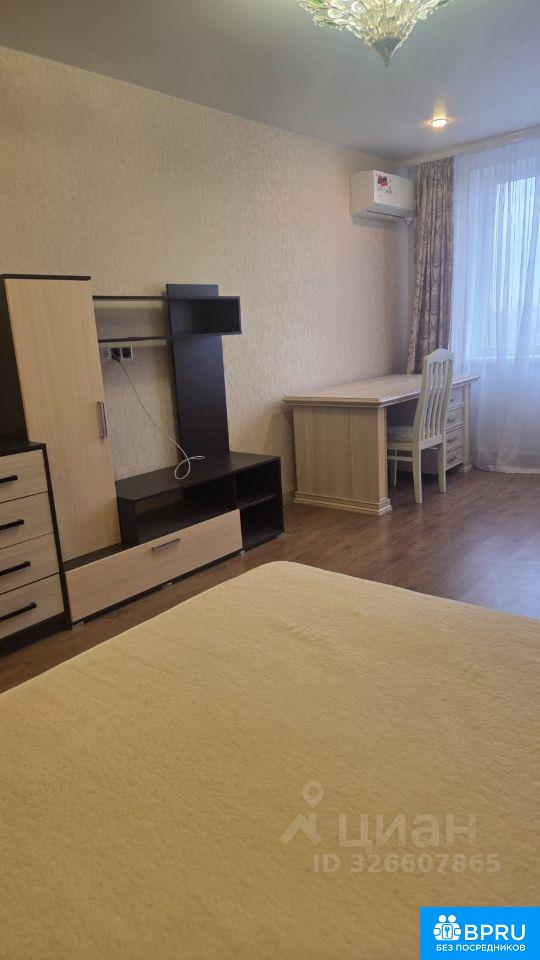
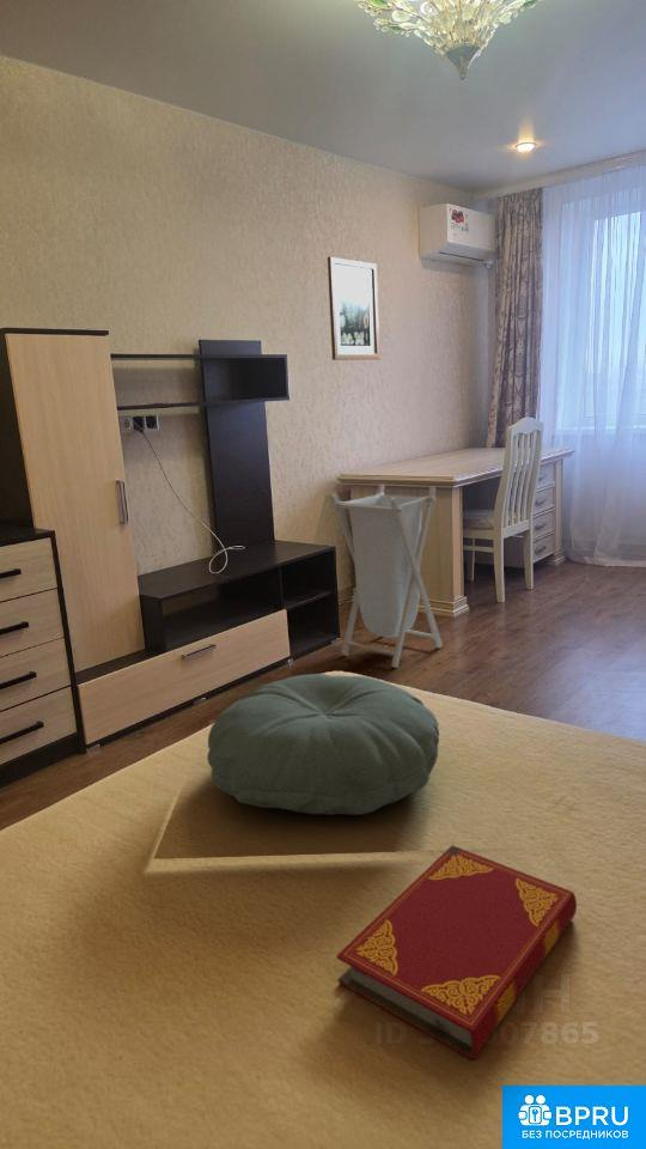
+ wall art (354, 310)
+ hardback book (462, 936)
+ pillow (322, 735)
+ laundry hamper (388, 572)
